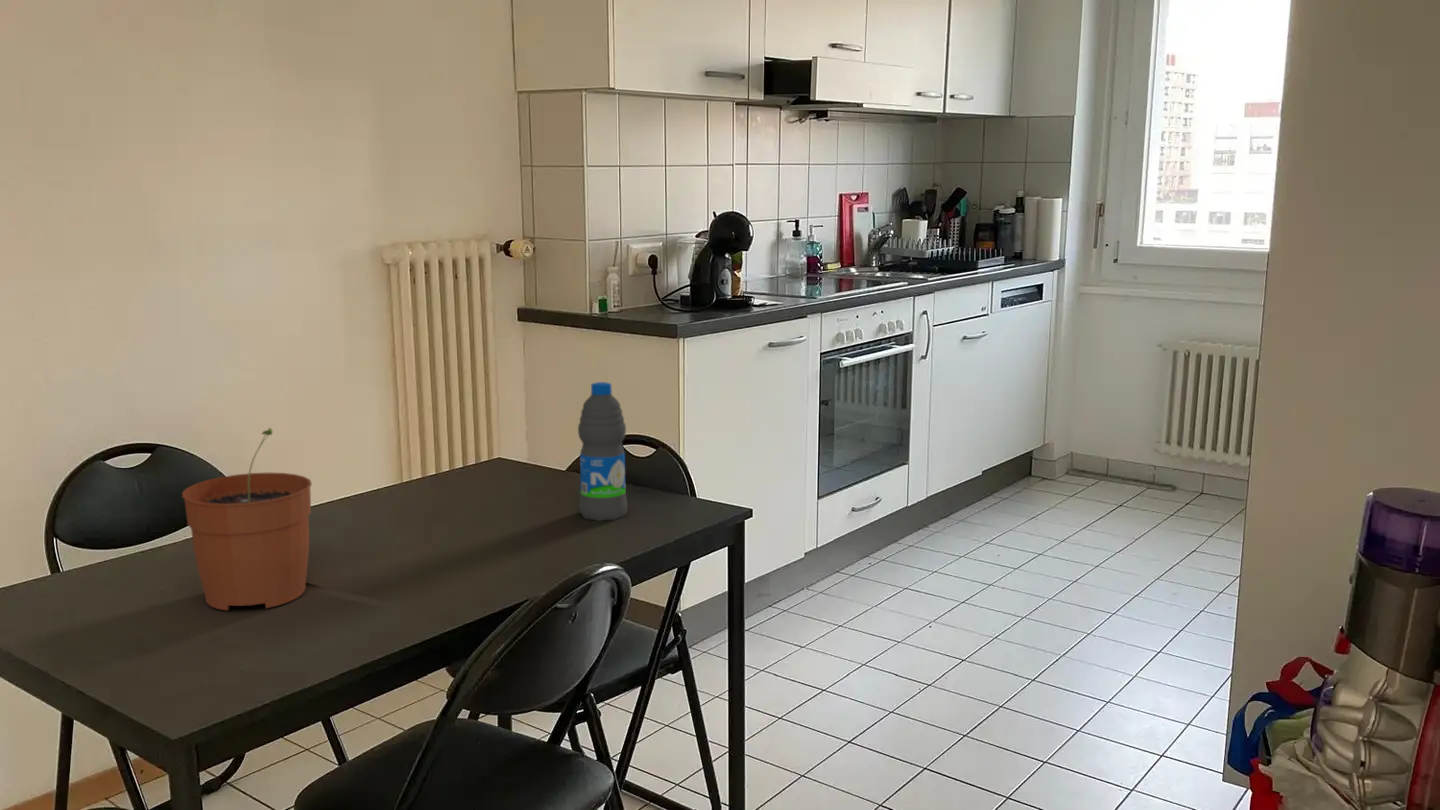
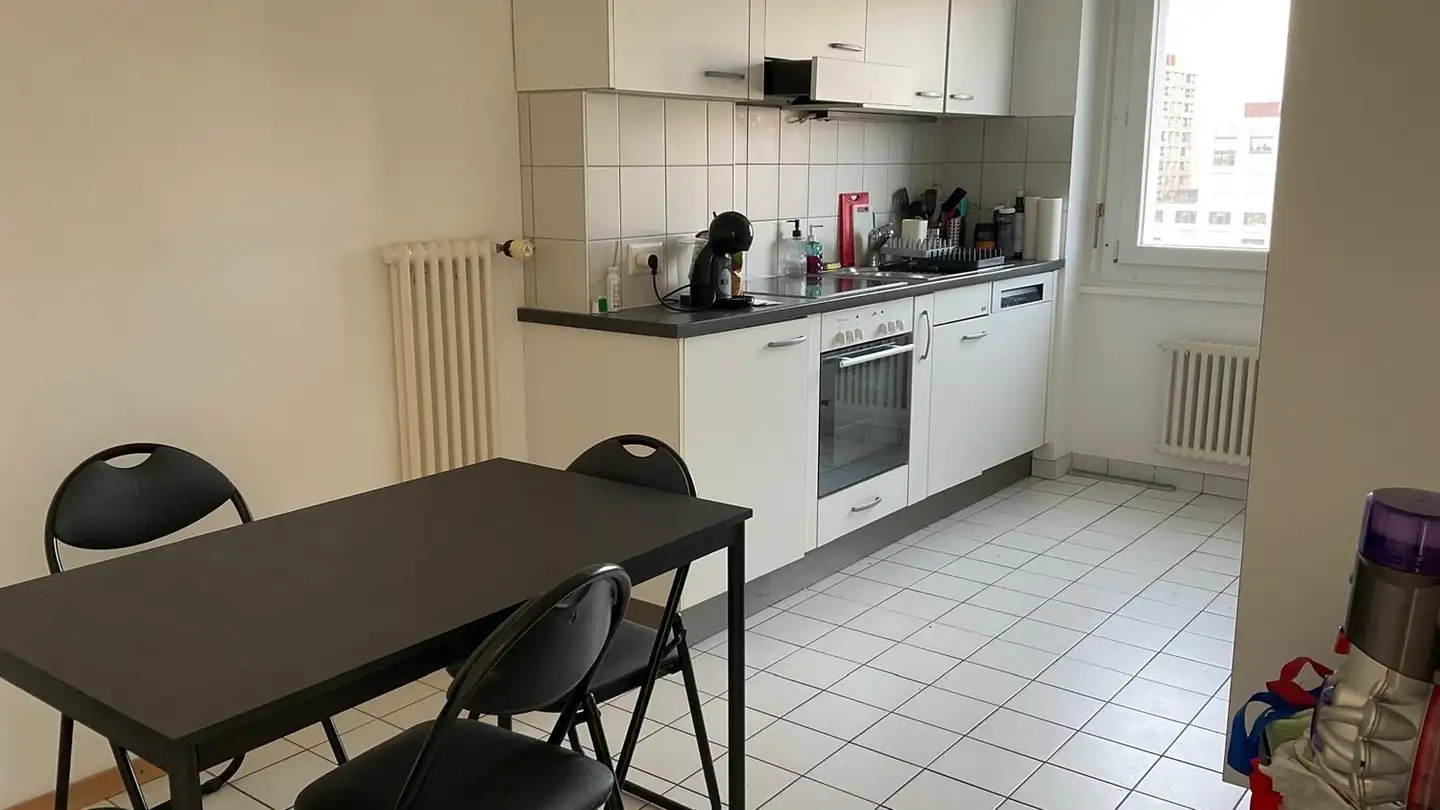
- plant pot (250, 514)
- water bottle (602, 450)
